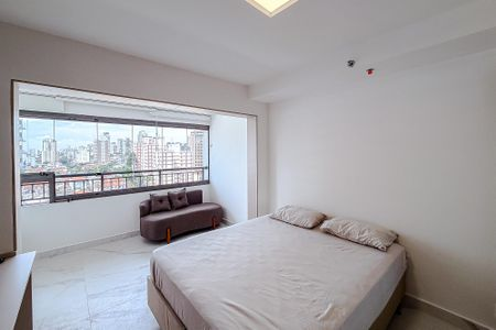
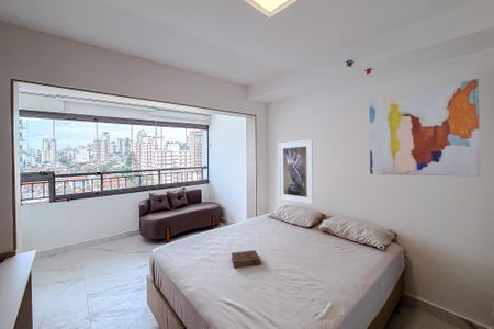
+ wall art (416, 133)
+ book (245, 258)
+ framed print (294, 171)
